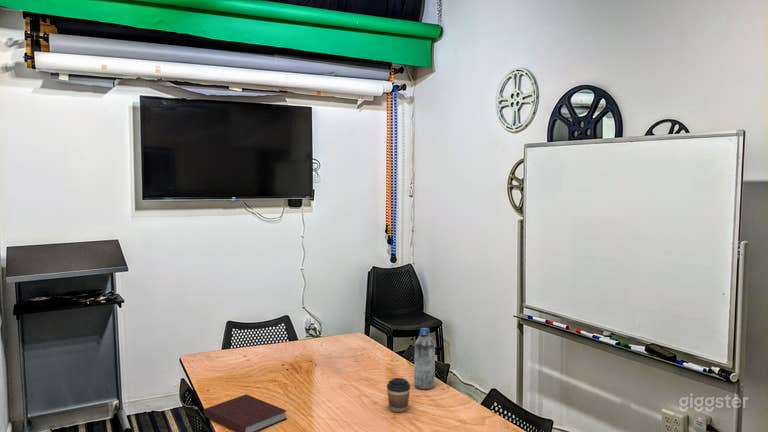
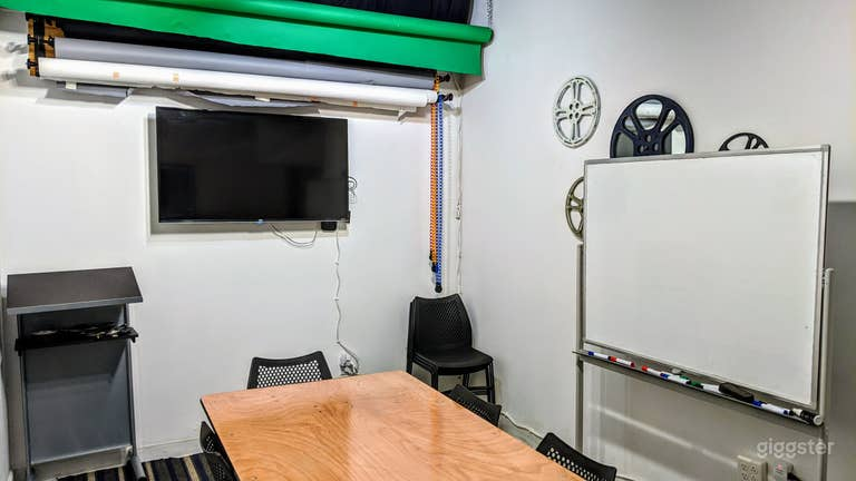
- notebook (245, 413)
- water bottle (424, 357)
- coffee cup (398, 393)
